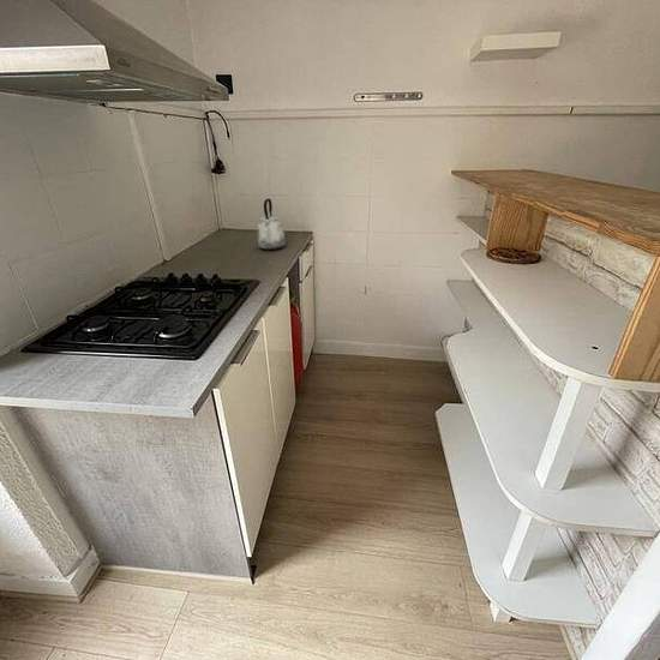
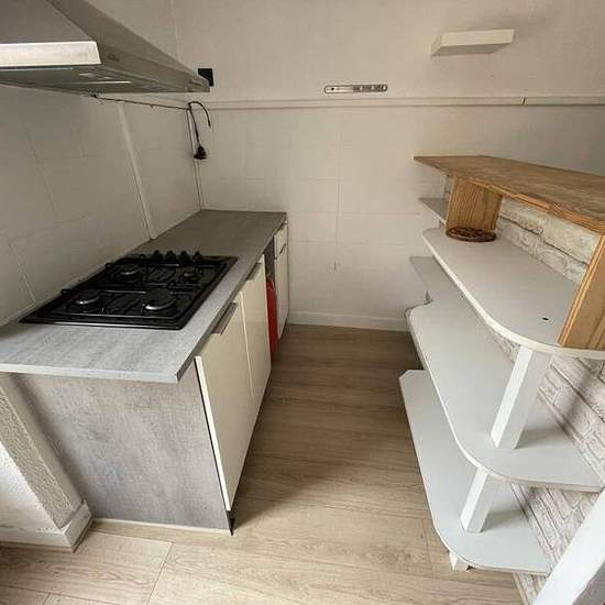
- kettle (270, 223)
